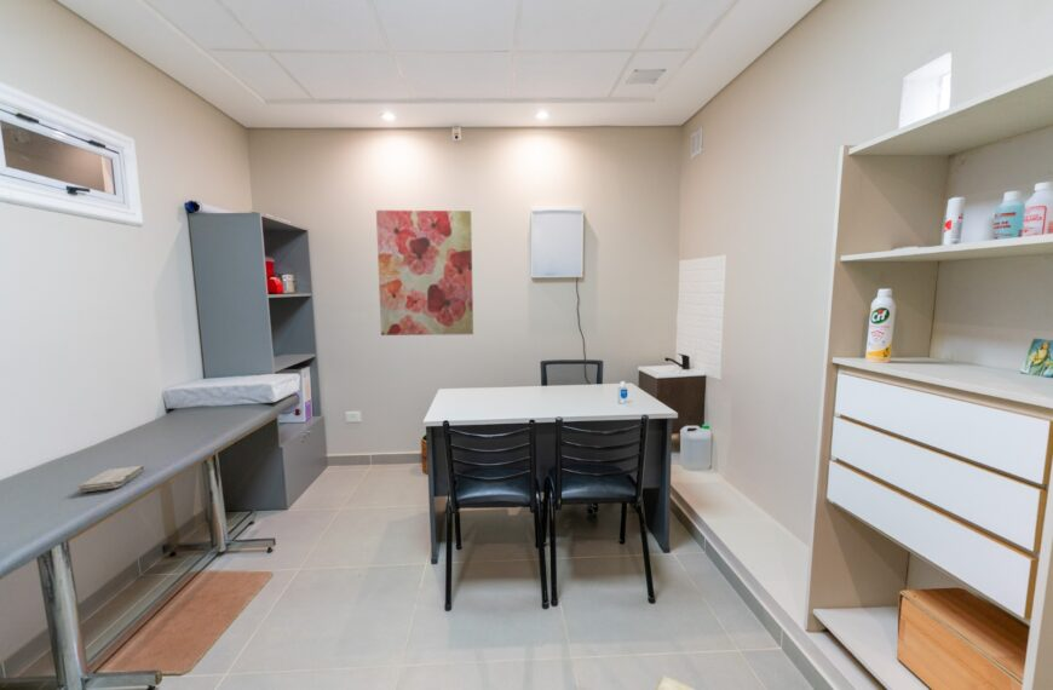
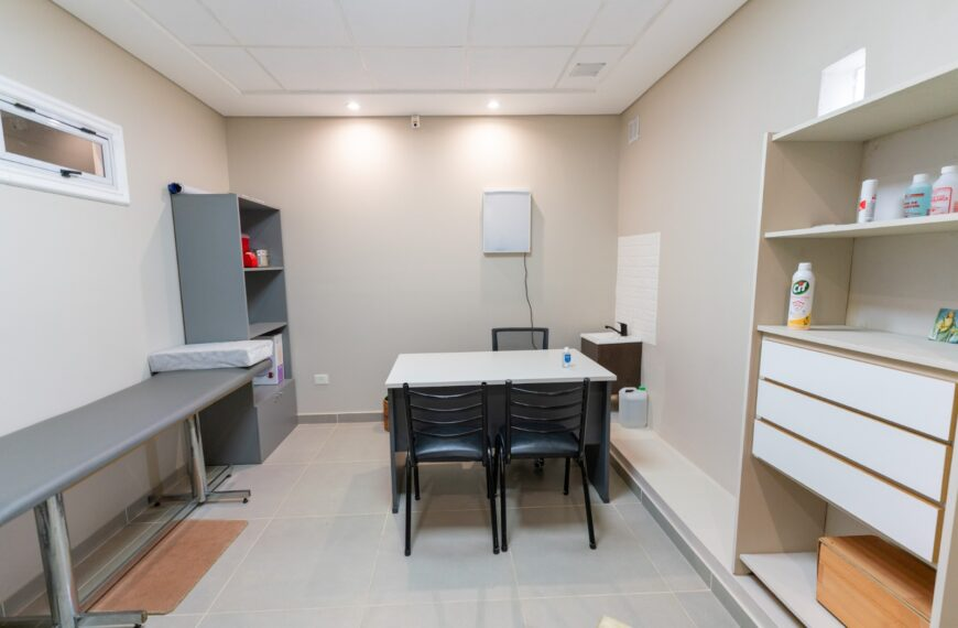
- washcloth (113, 477)
- wall art (425, 274)
